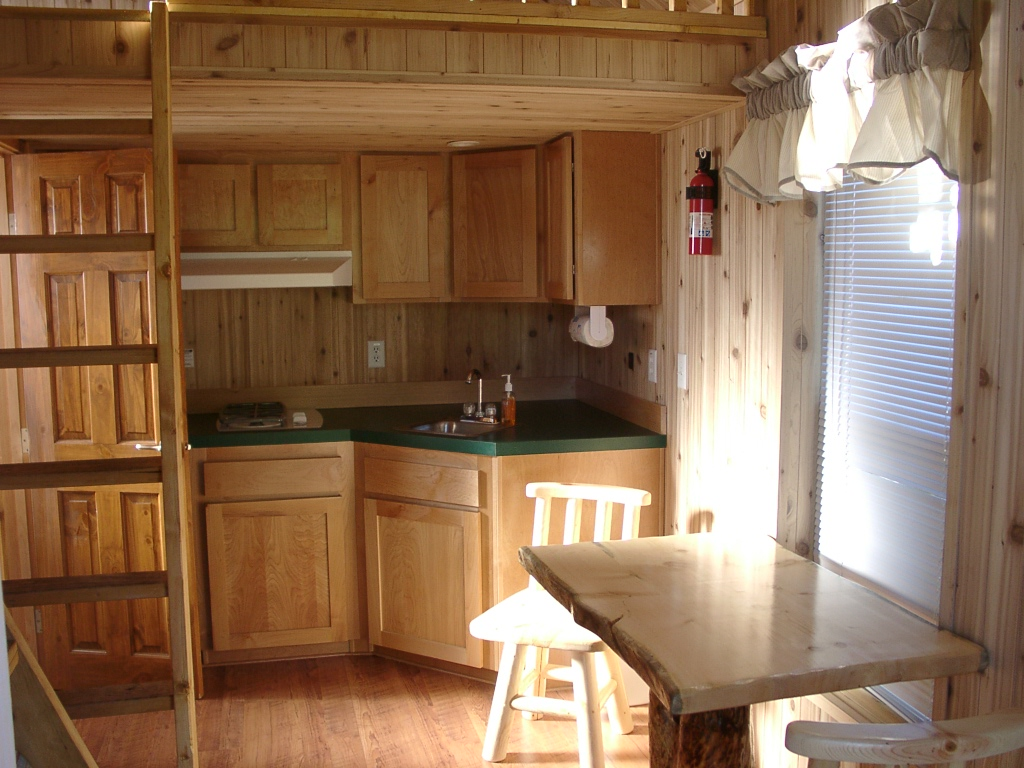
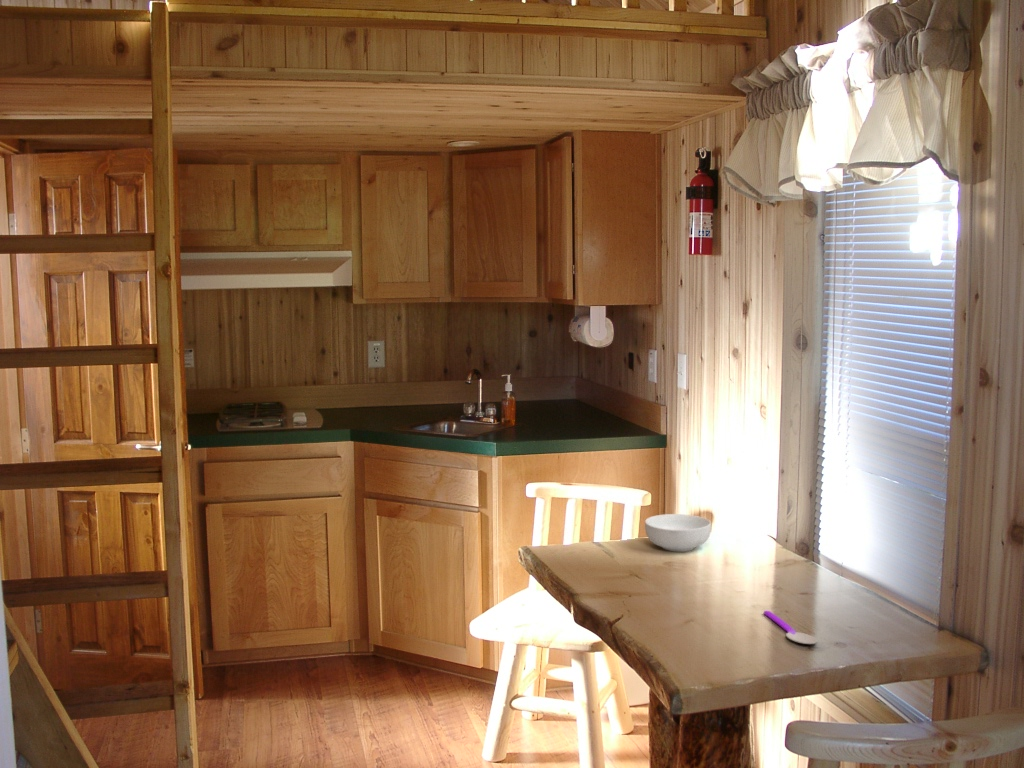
+ spoon (787, 627)
+ cereal bowl (677, 534)
